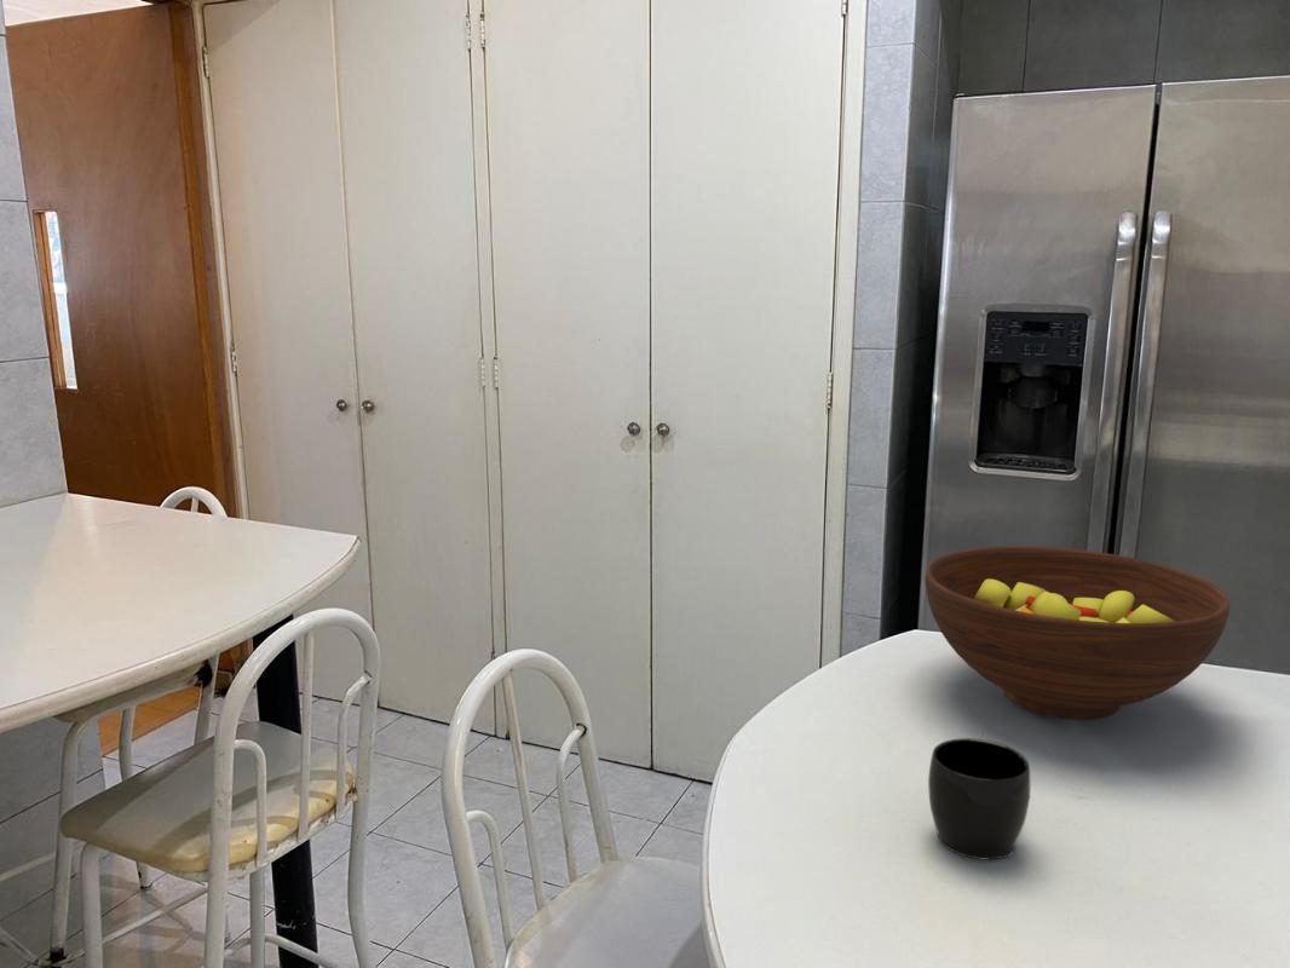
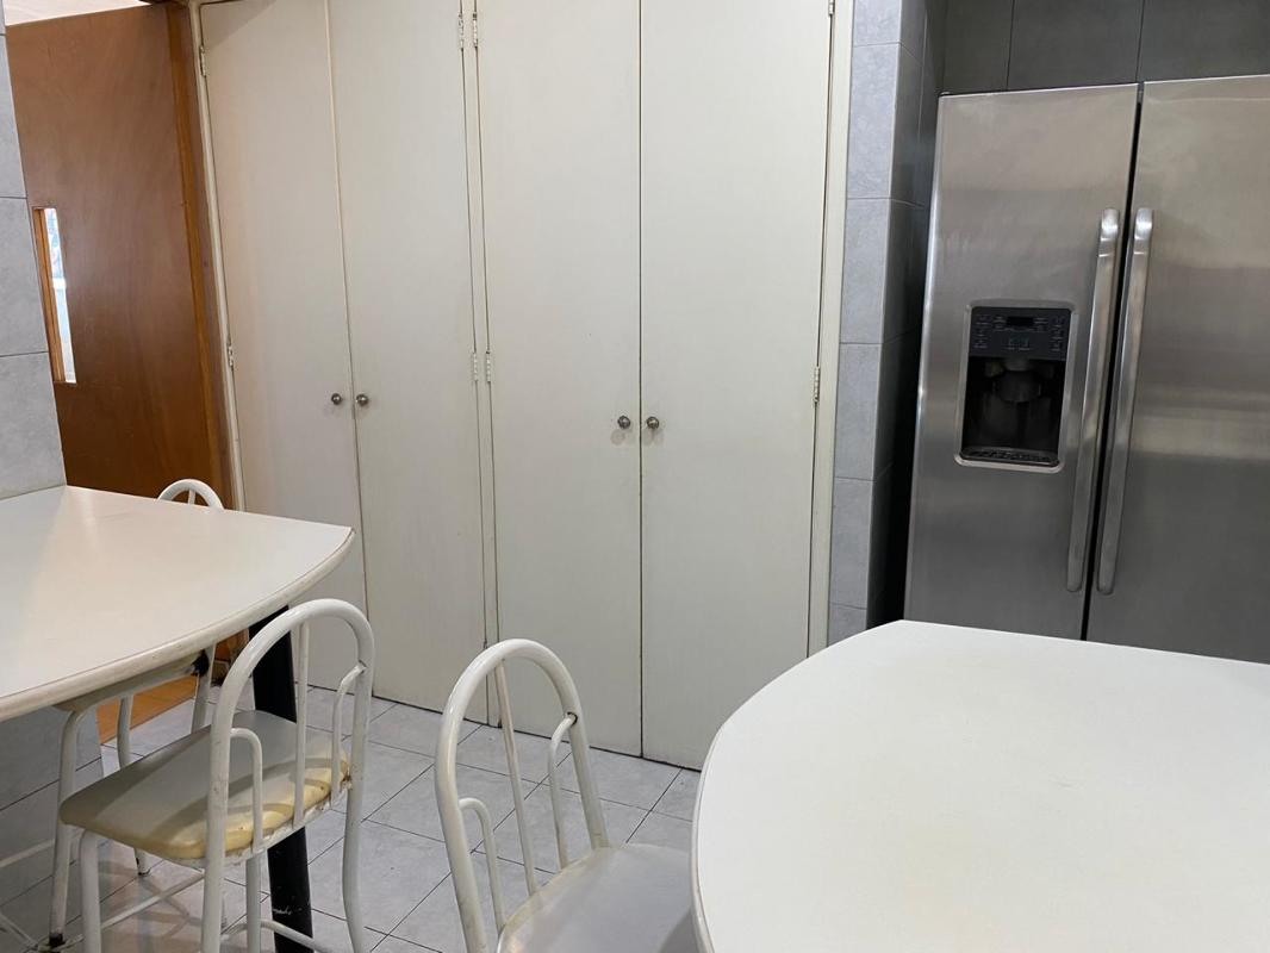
- mug (984, 795)
- fruit bowl (1064, 641)
